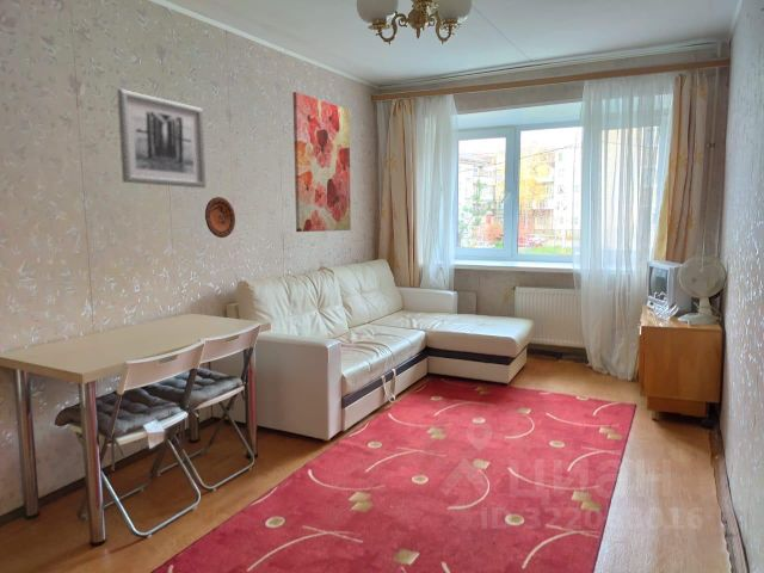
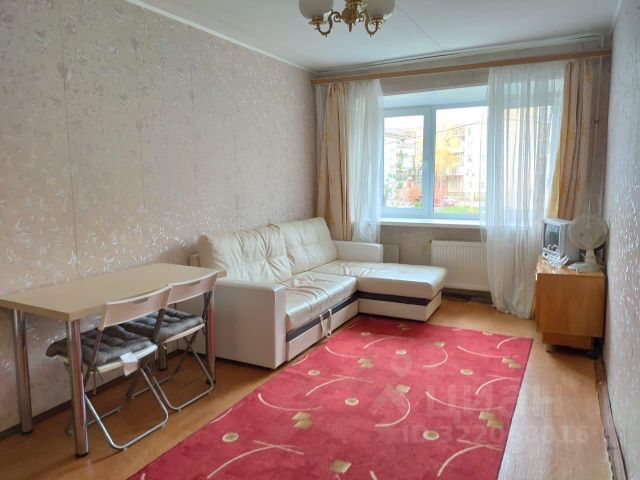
- decorative plate (220, 217)
- wall art (165, 142)
- wall art (324, 167)
